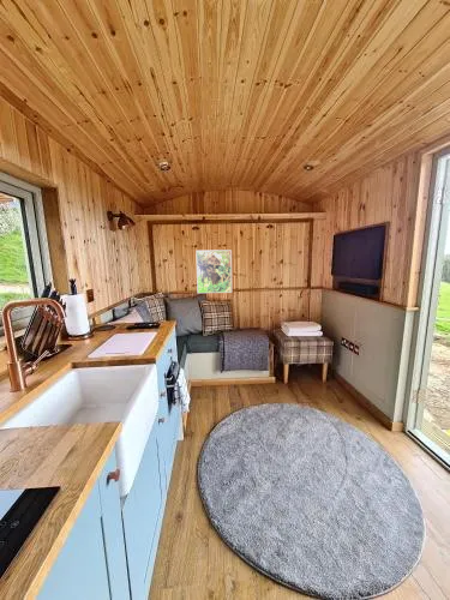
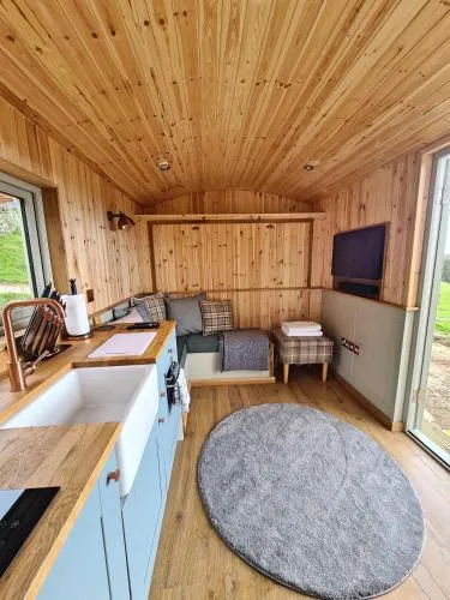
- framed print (214, 271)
